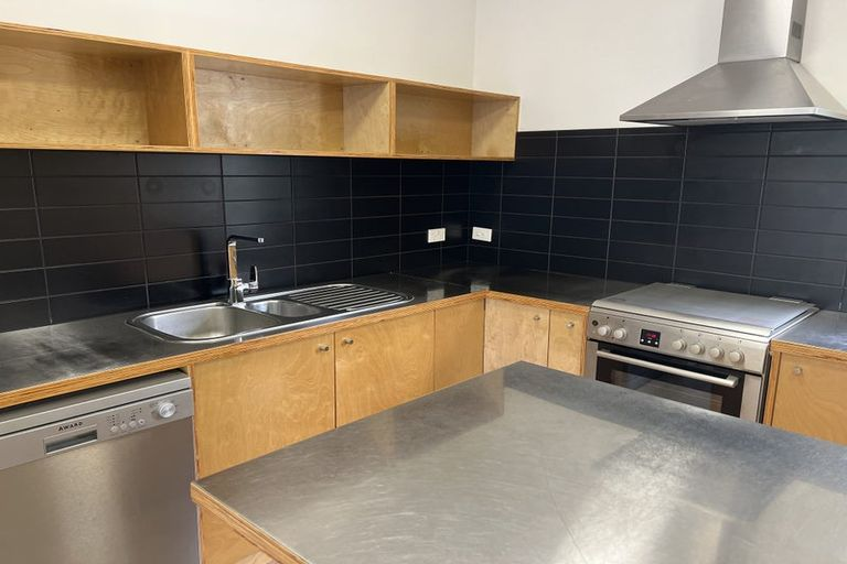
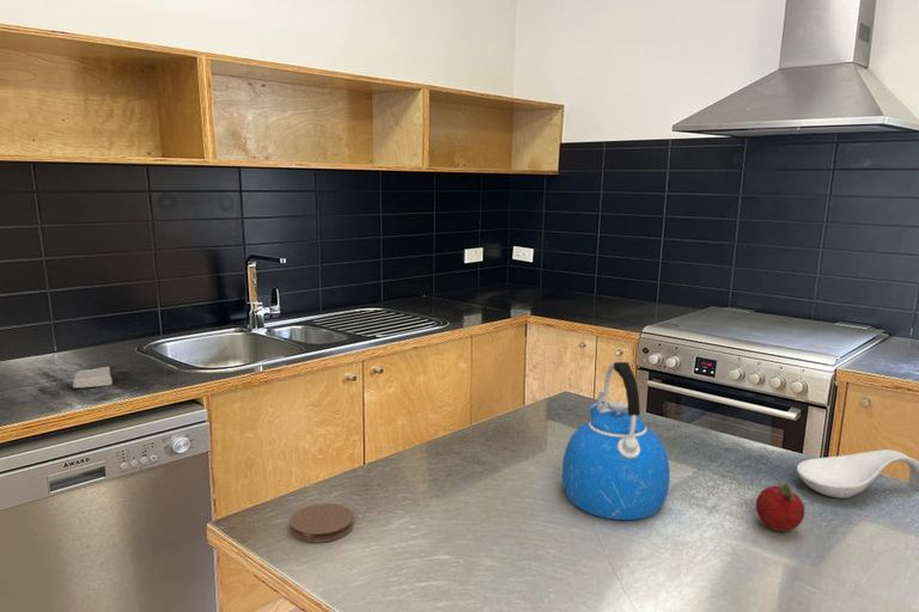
+ fruit (785, 502)
+ kettle (613, 426)
+ soap bar (91, 377)
+ coaster (322, 521)
+ spoon rest (863, 471)
